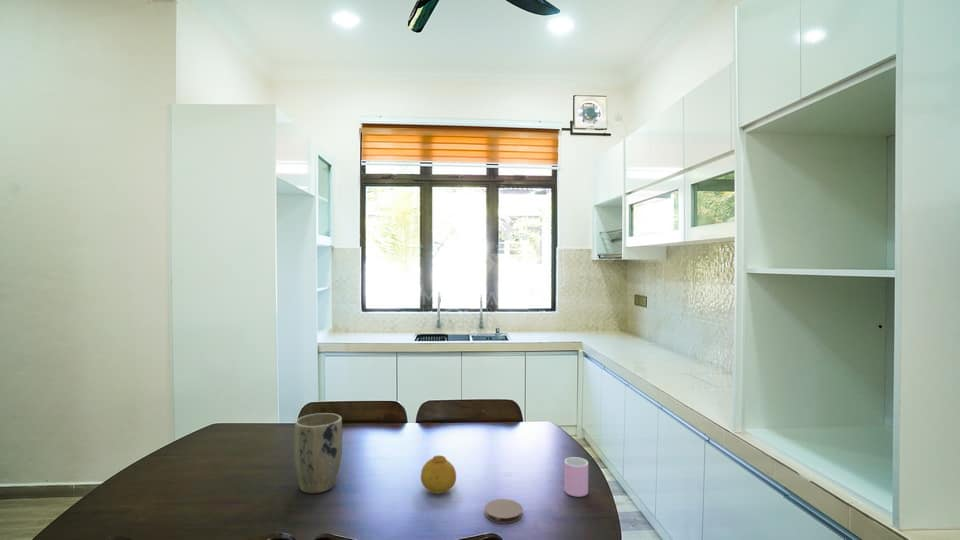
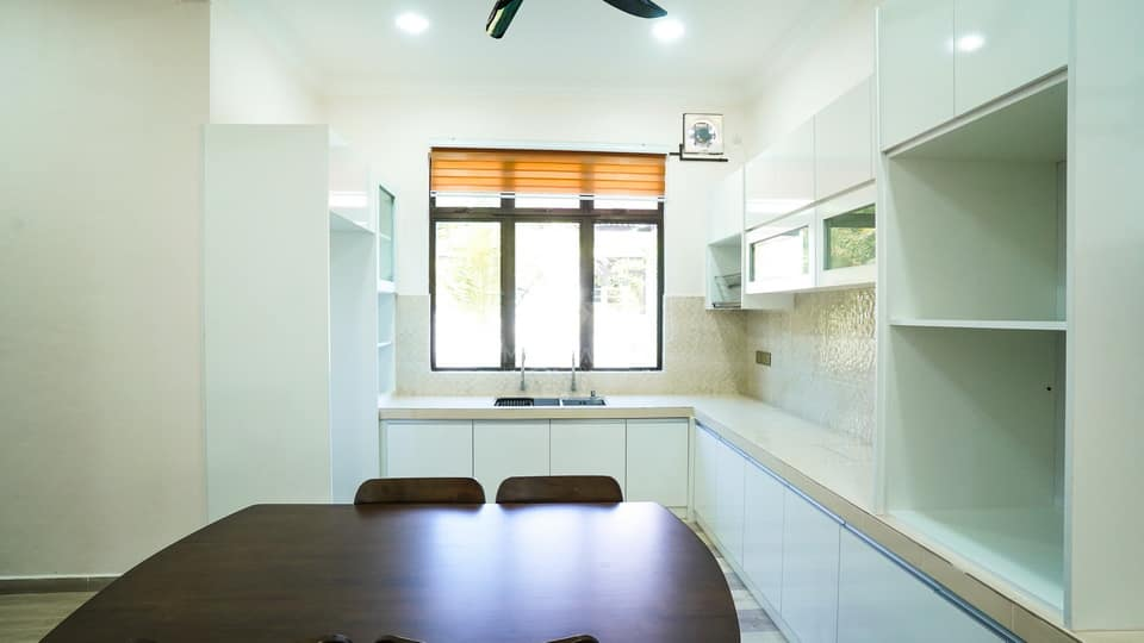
- fruit (438, 473)
- cup (574, 474)
- coaster (503, 510)
- plant pot (318, 452)
